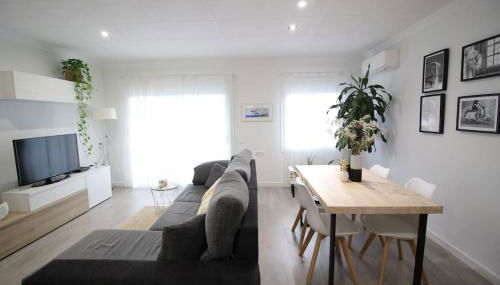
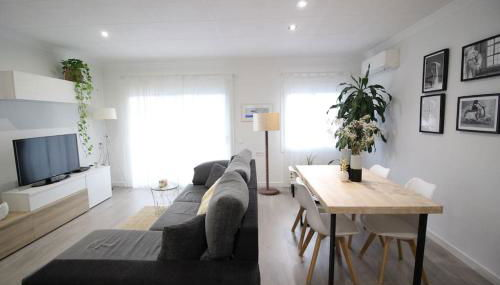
+ floor lamp (266, 153)
